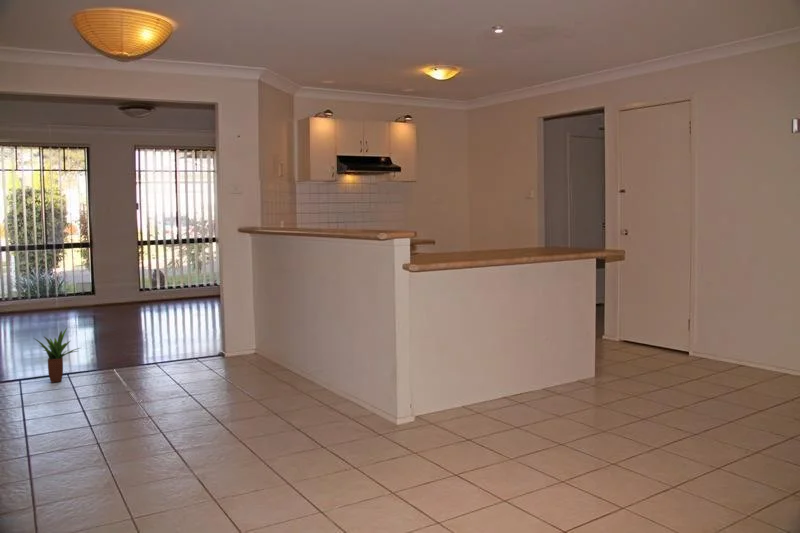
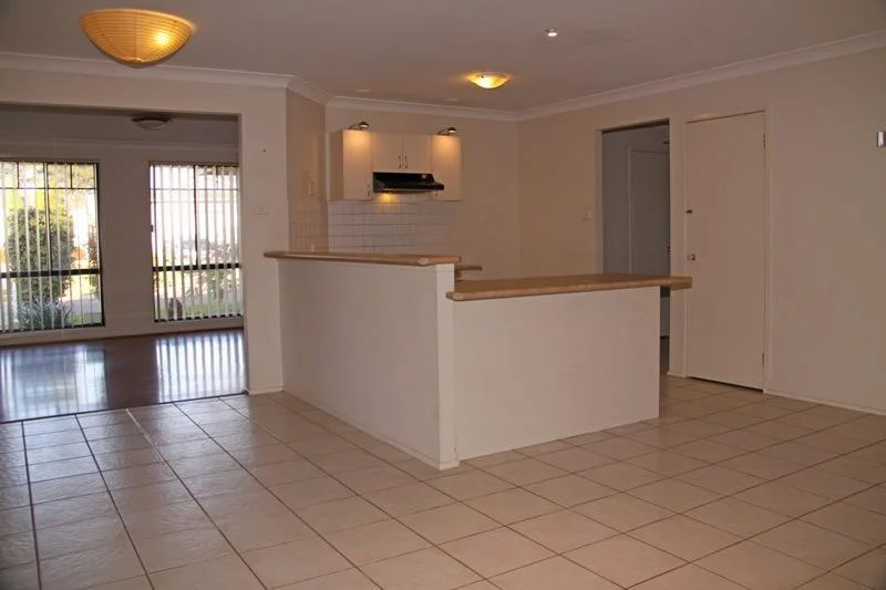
- potted plant (58, 354)
